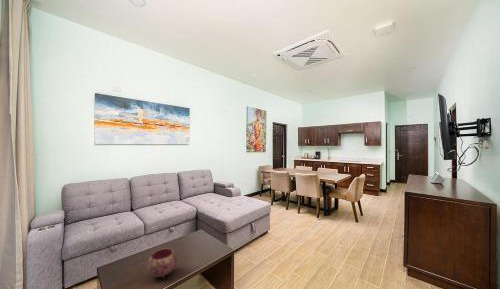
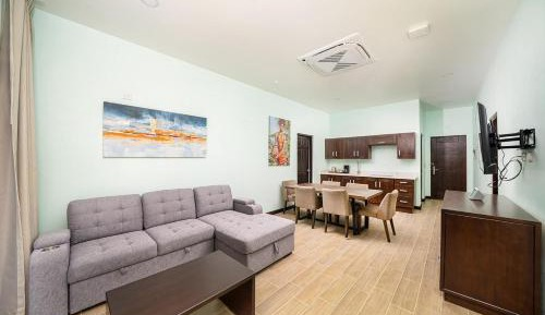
- bowl (162, 263)
